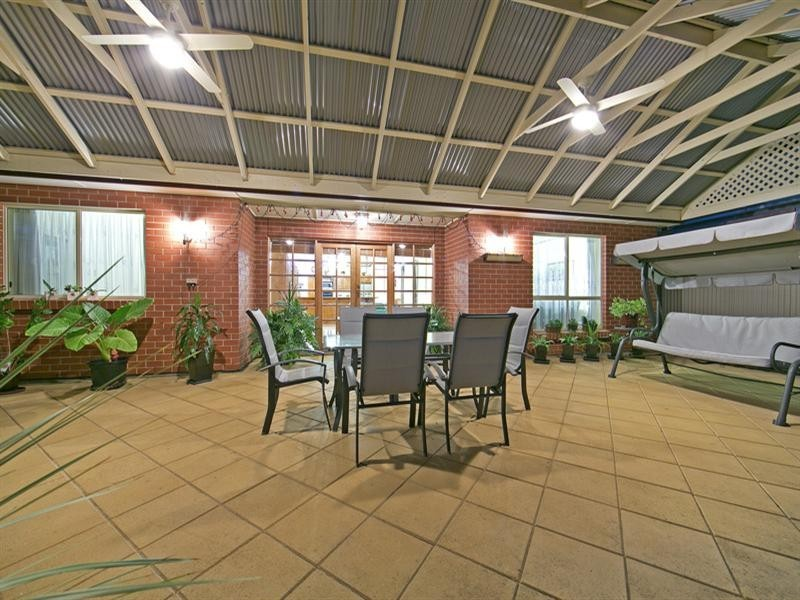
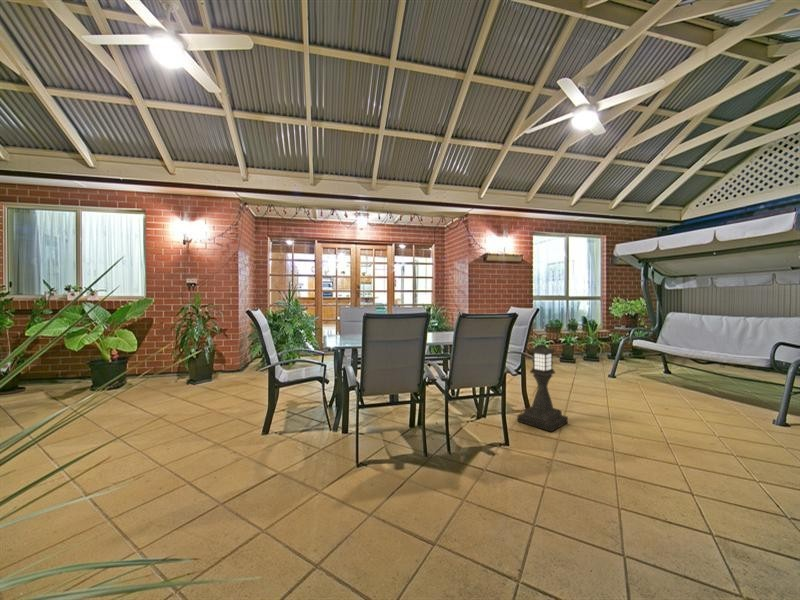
+ lantern (542, 383)
